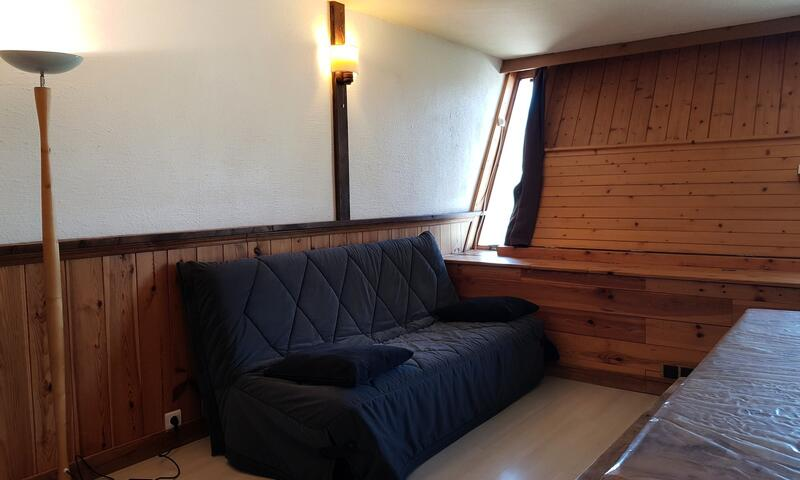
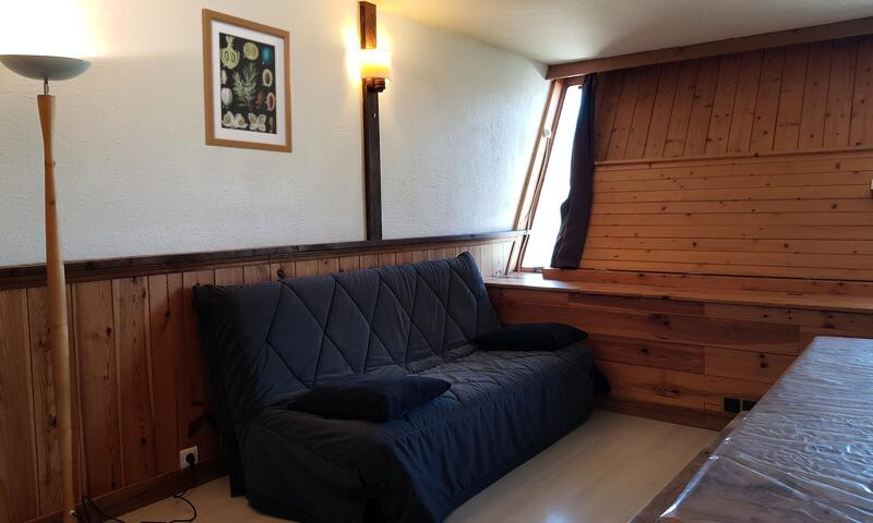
+ wall art (250, 85)
